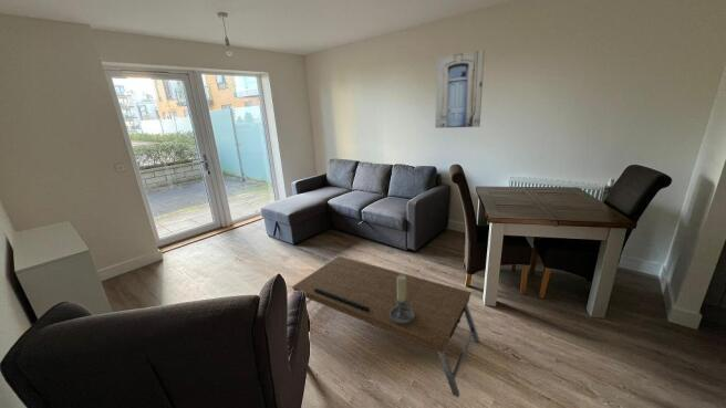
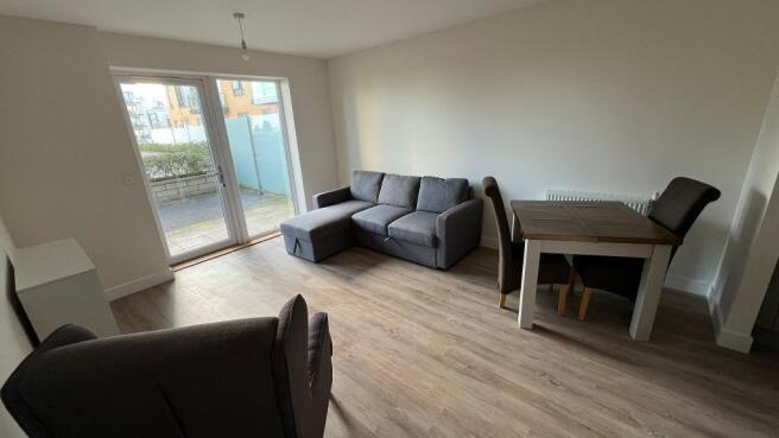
- wall art (457, 92)
- candle holder (402, 292)
- coffee table (377, 307)
